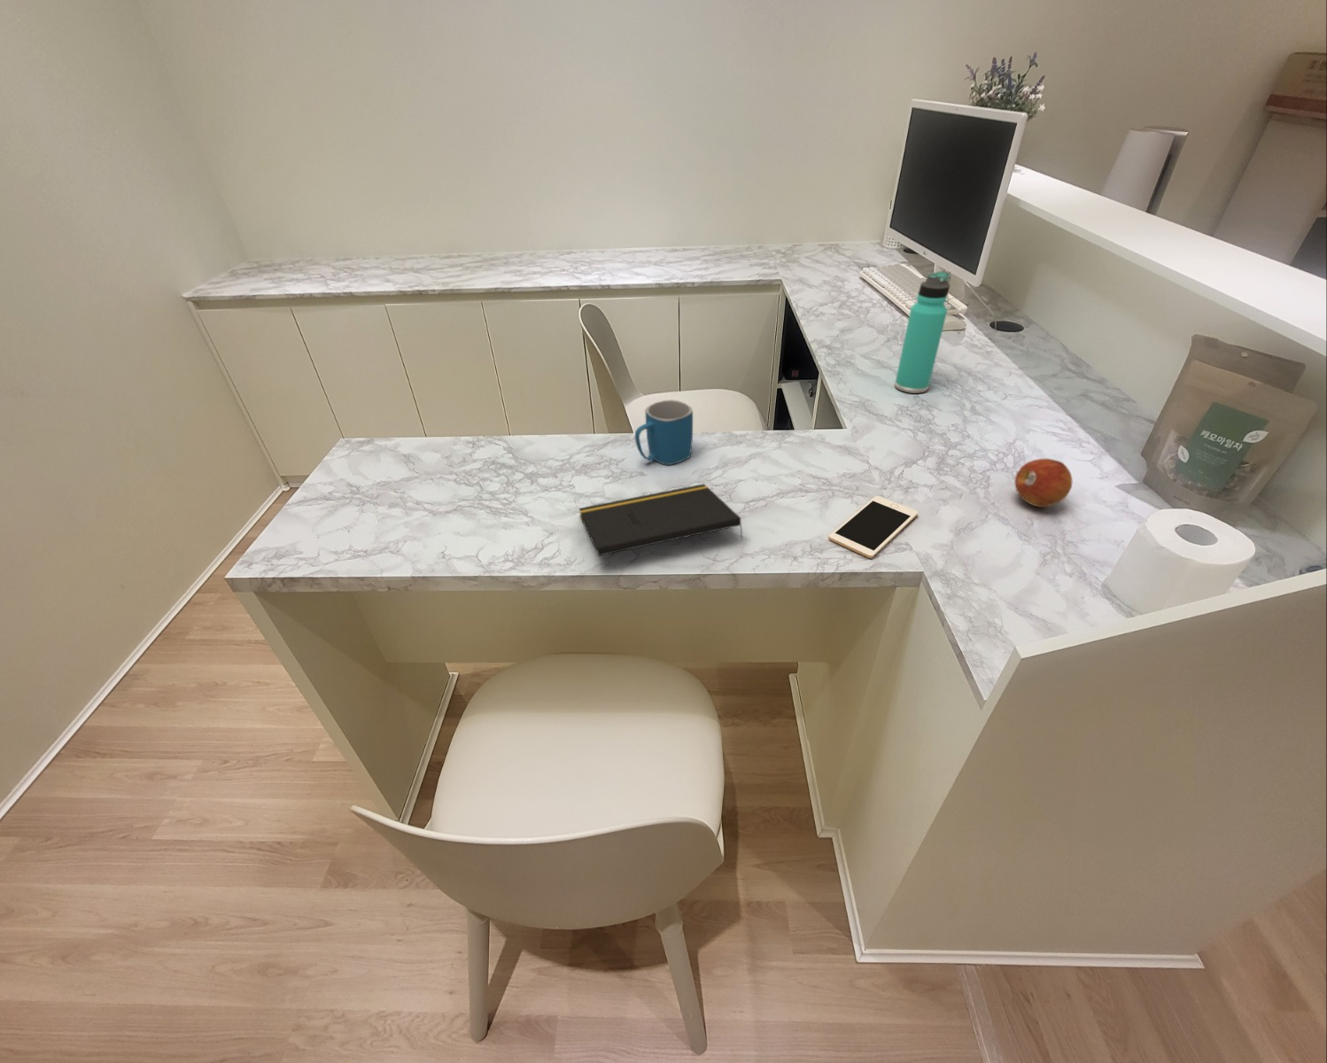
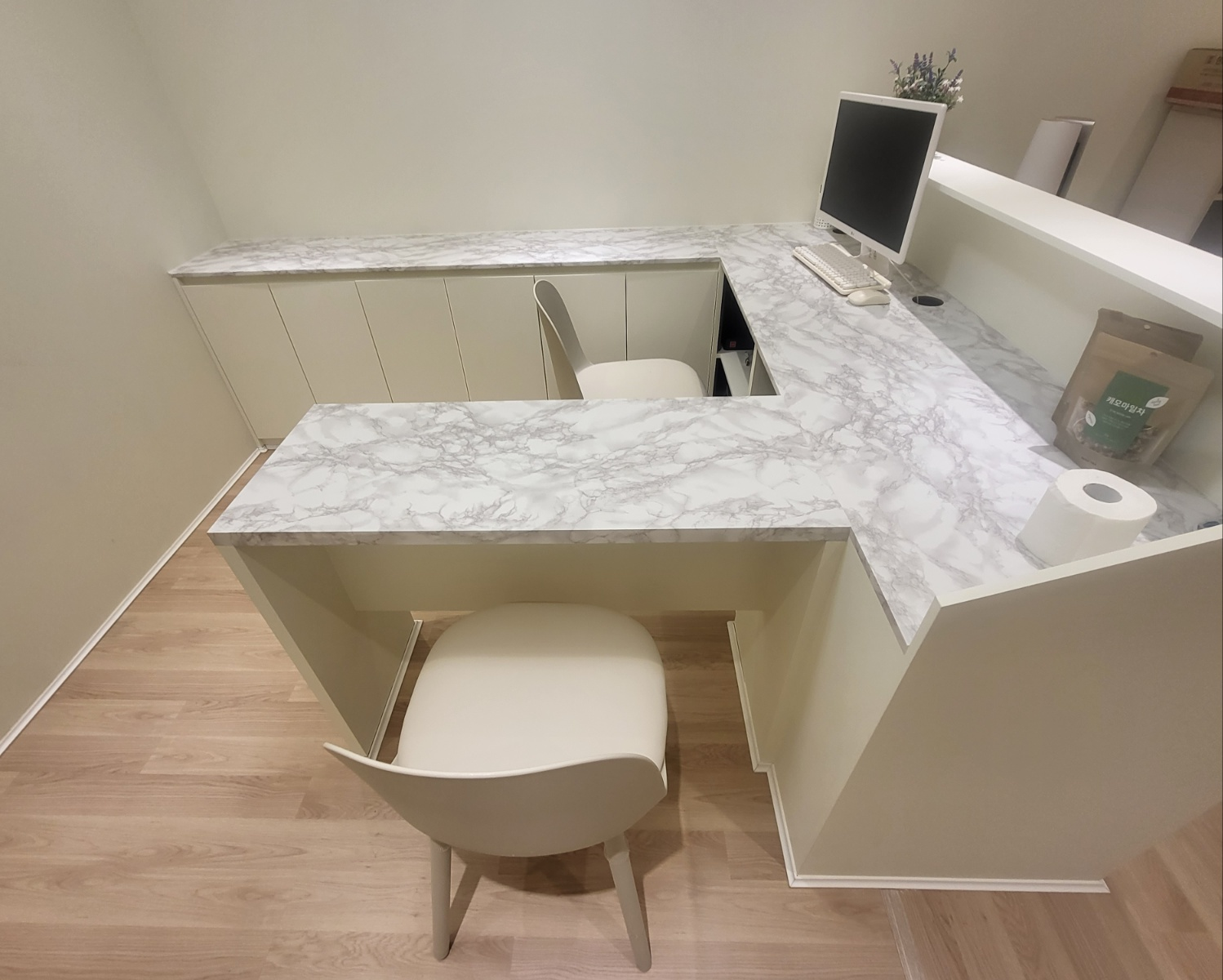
- mug (662, 435)
- fruit (1042, 483)
- notepad (656, 516)
- thermos bottle (923, 333)
- cell phone (873, 524)
